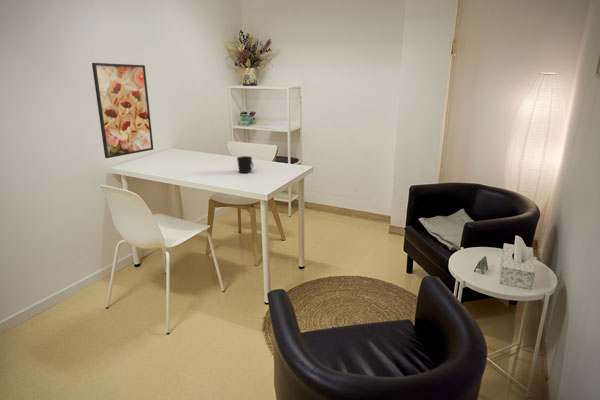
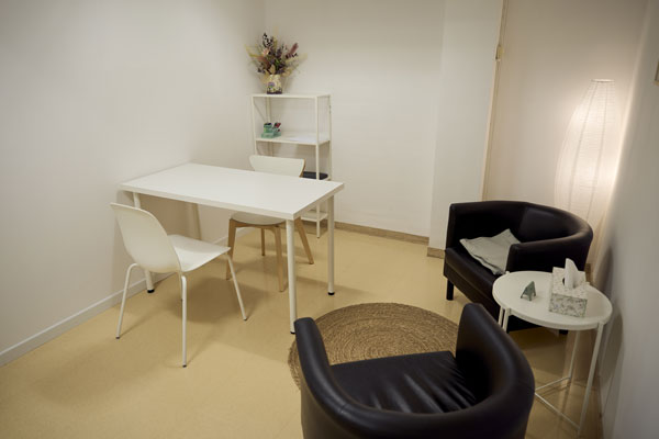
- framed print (125, 110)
- cup (246, 164)
